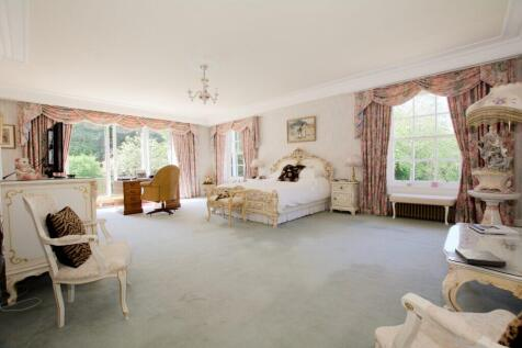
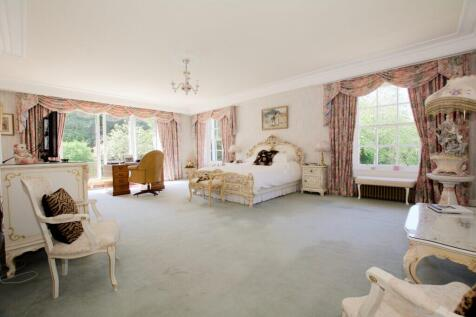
- book (478, 257)
